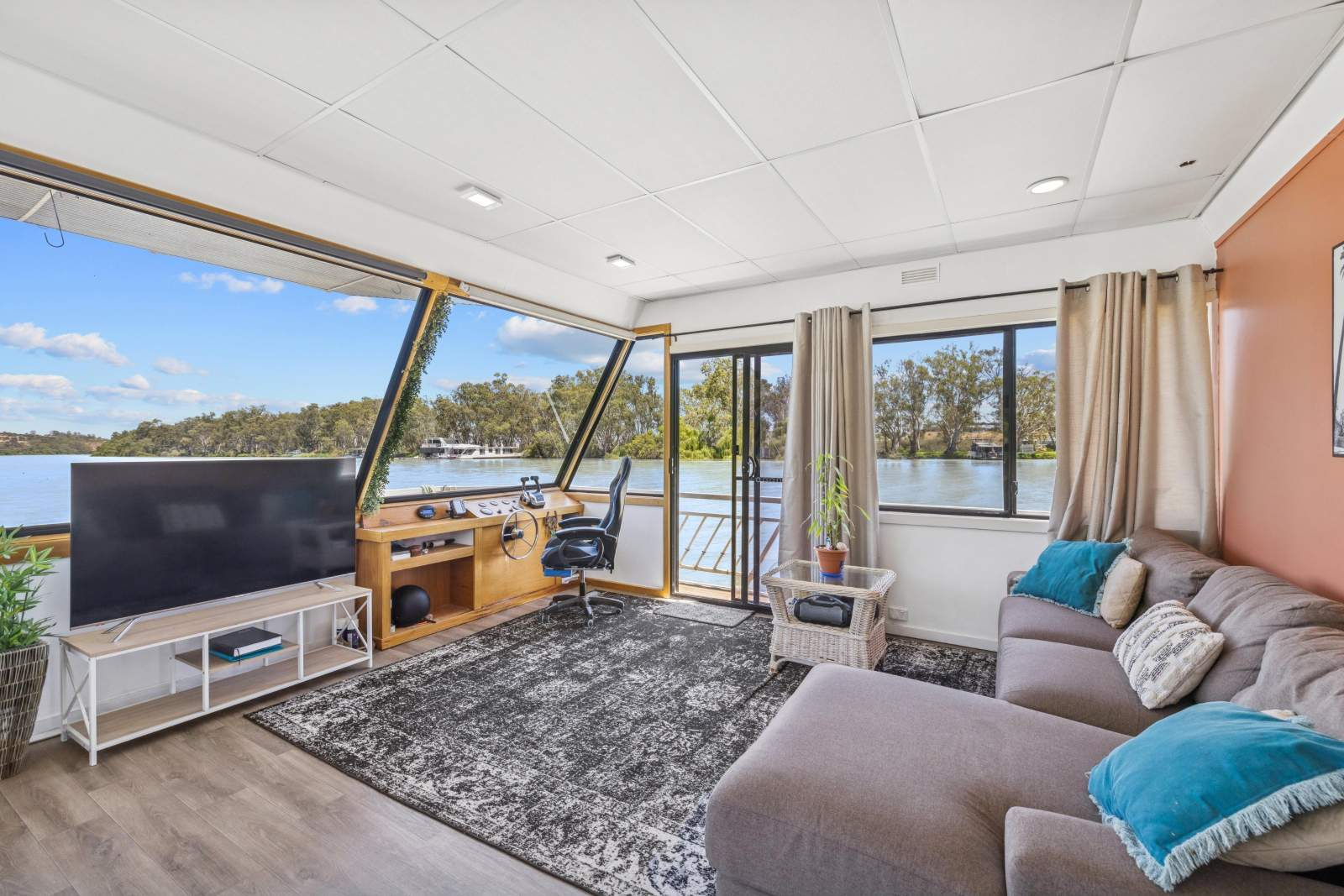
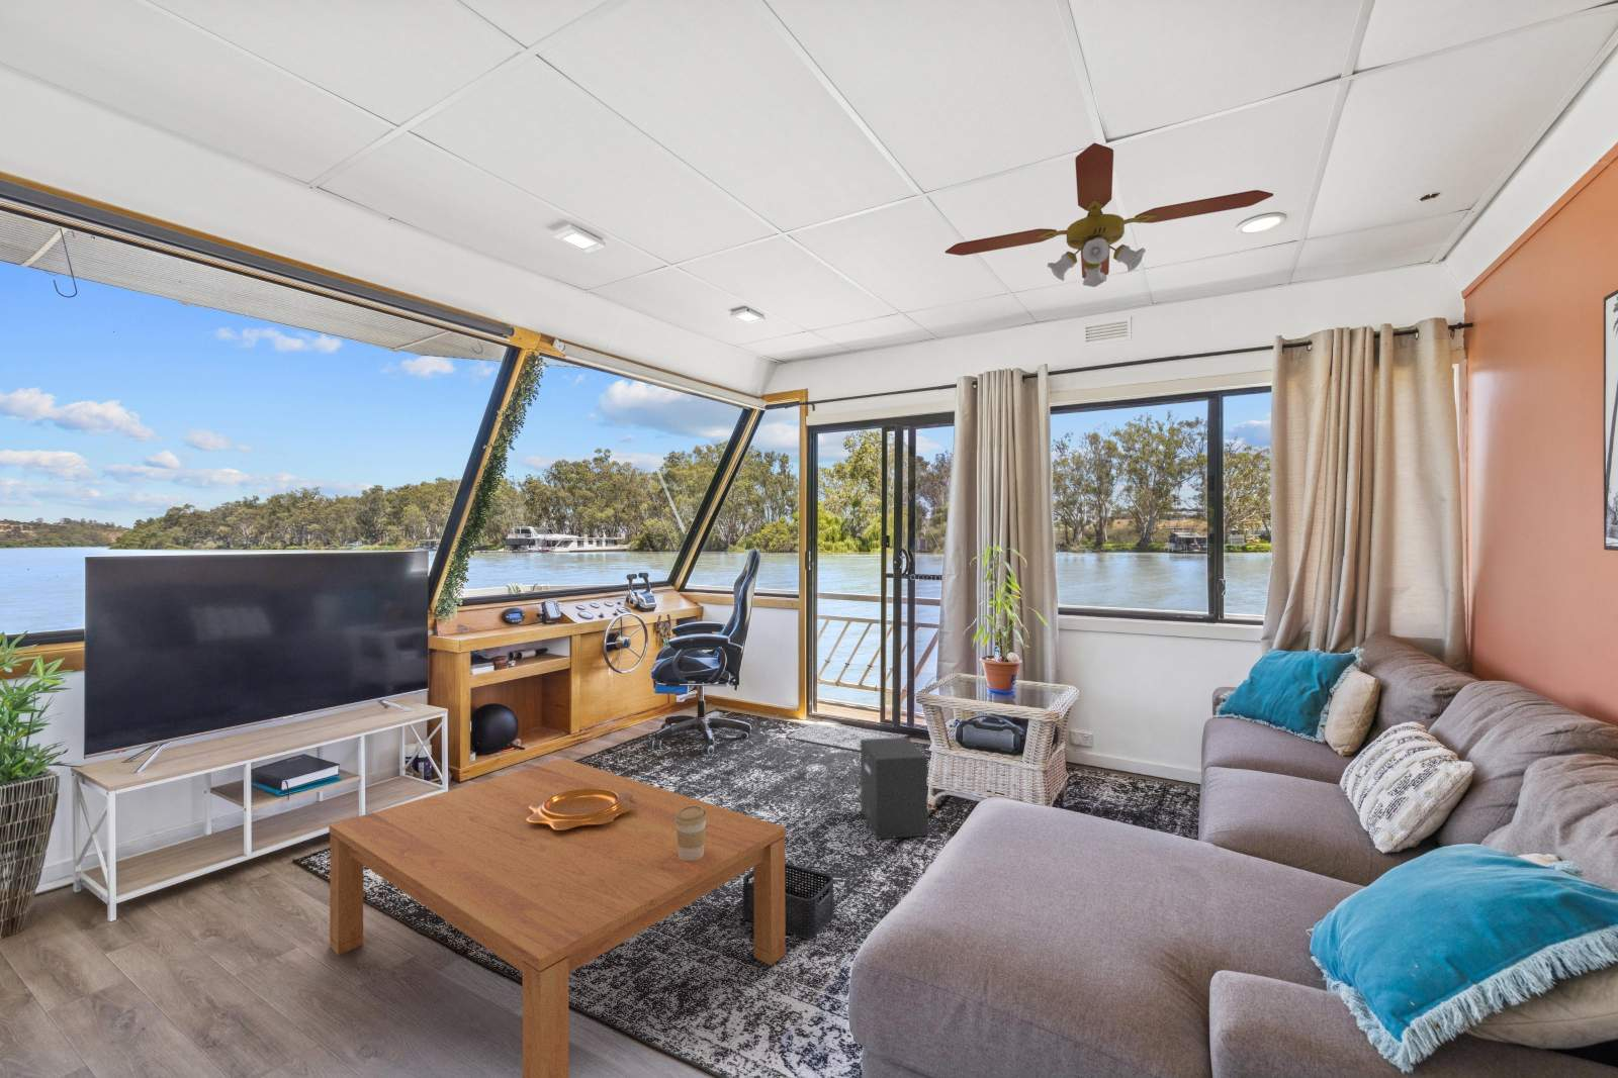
+ coffee cup (691, 831)
+ storage bin (787, 898)
+ coffee table (555, 889)
+ speaker (892, 784)
+ decorative bowl (581, 806)
+ ceiling fan (1094, 235)
